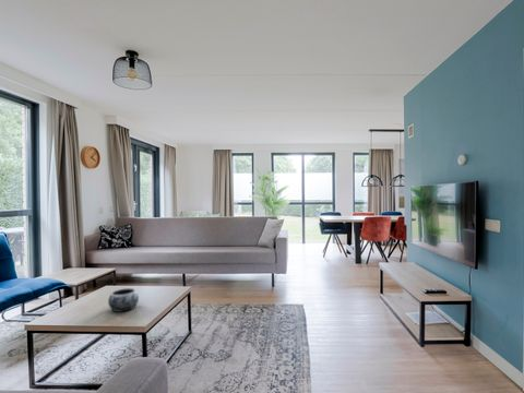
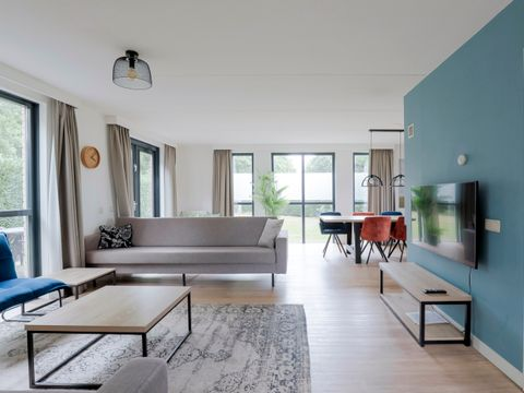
- decorative bowl (123, 299)
